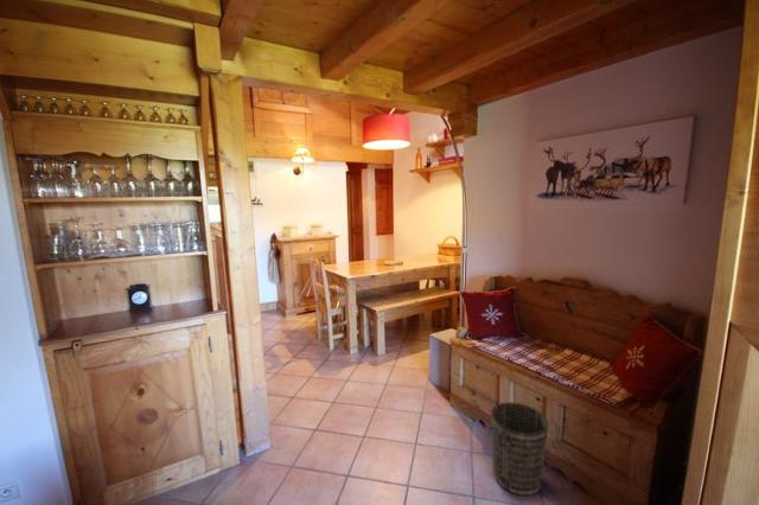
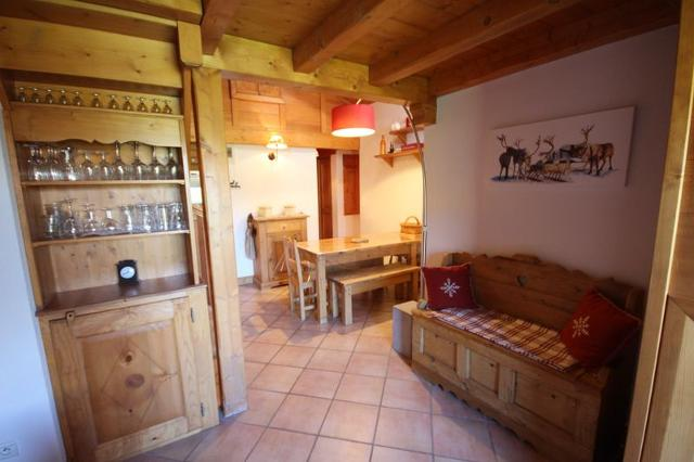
- wastebasket (517, 447)
